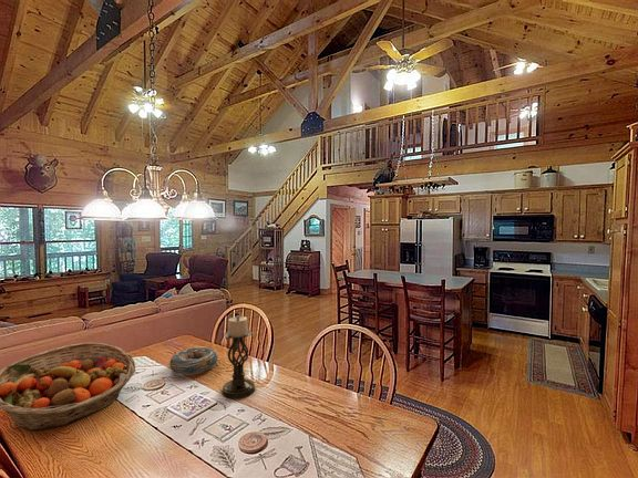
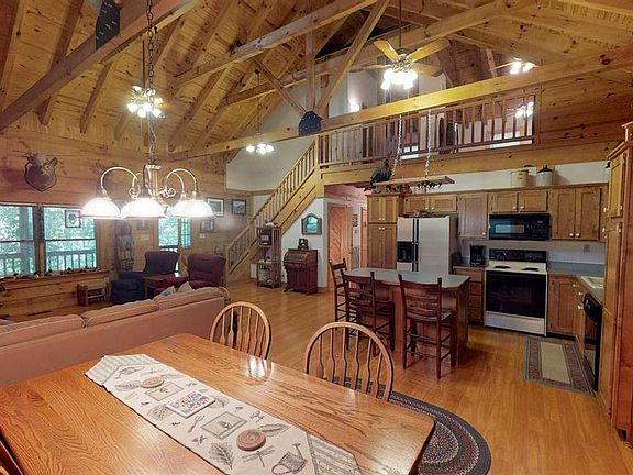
- decorative bowl (194, 360)
- fruit basket (69, 382)
- candle holder (238, 352)
